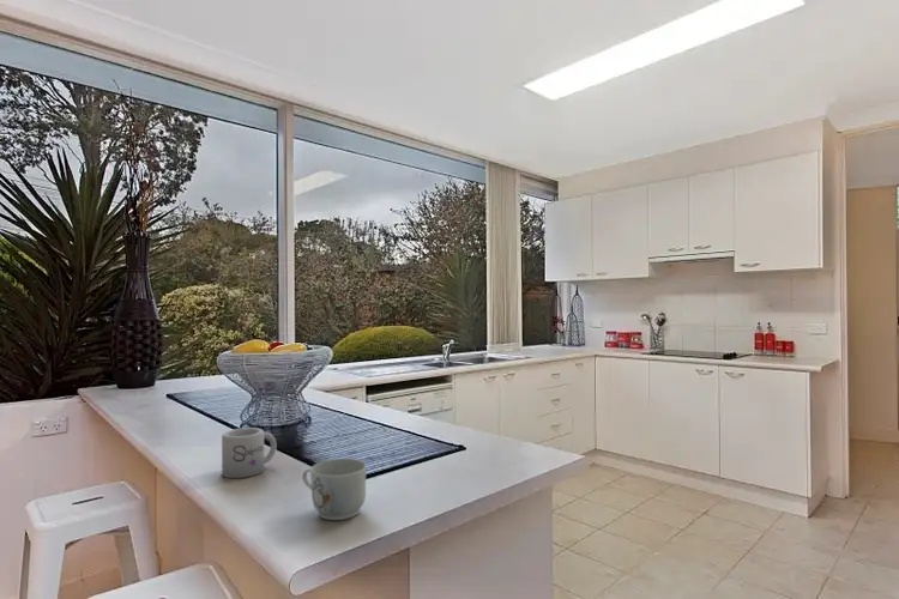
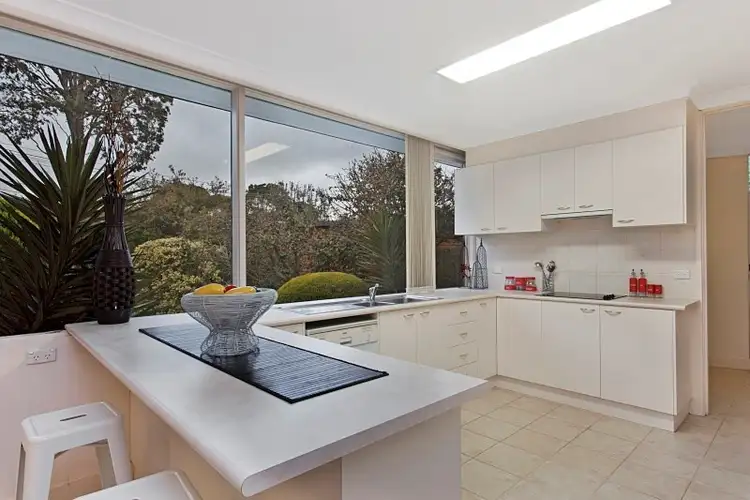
- mug (332, 488)
- mug (251, 449)
